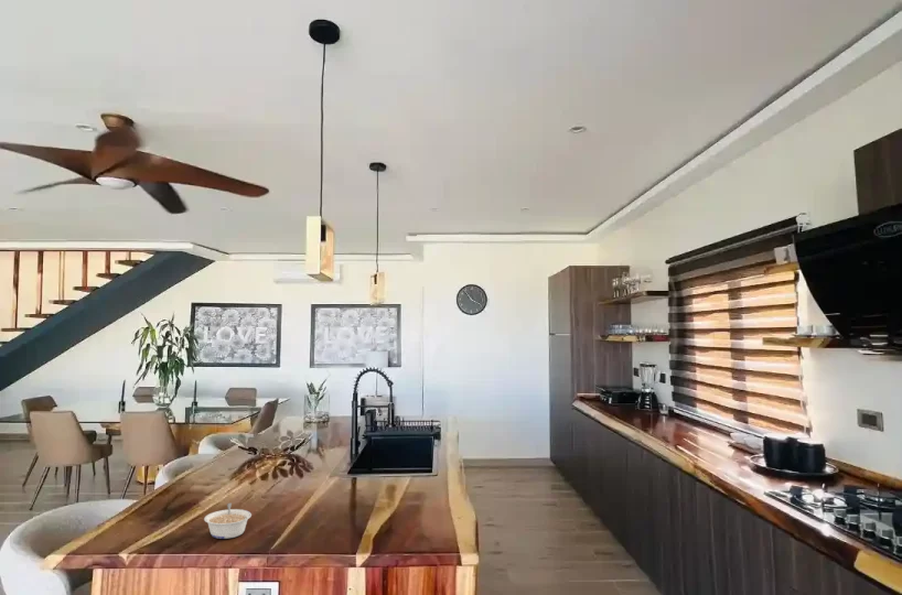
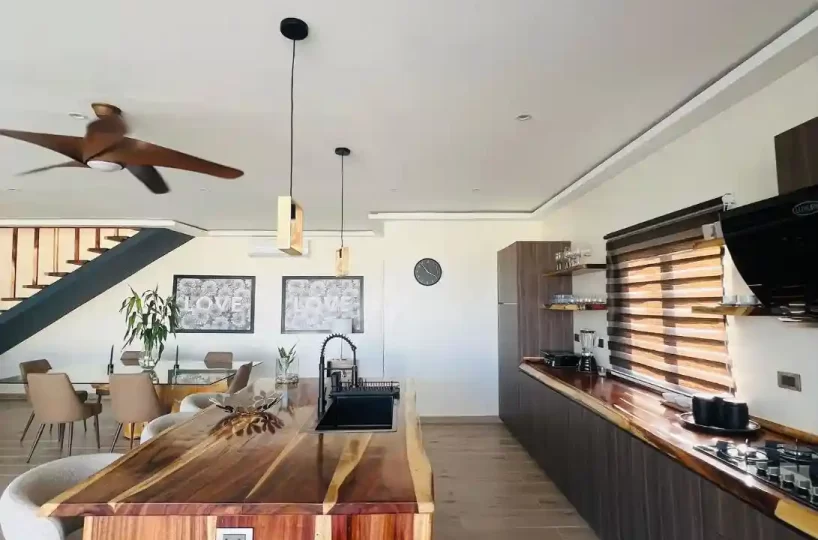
- legume (226, 522)
